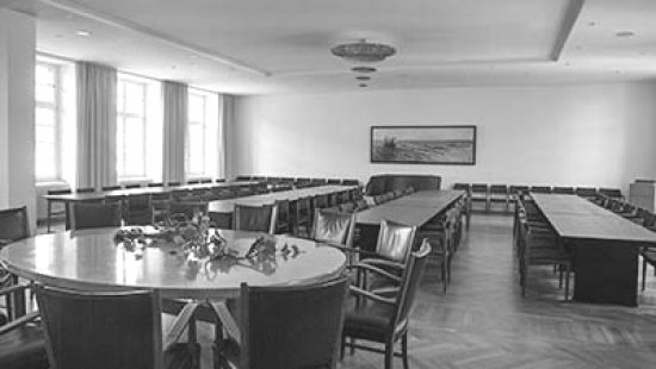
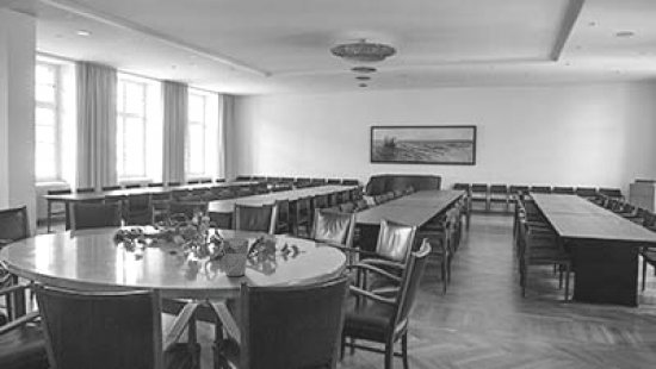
+ cup (235, 256)
